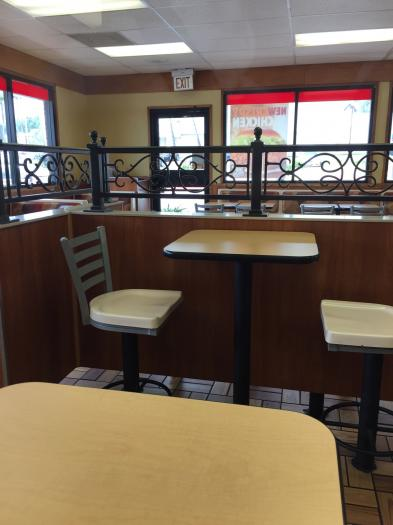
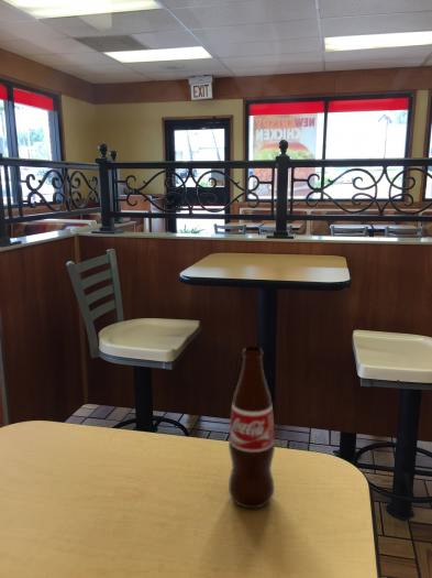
+ bottle (252, 425)
